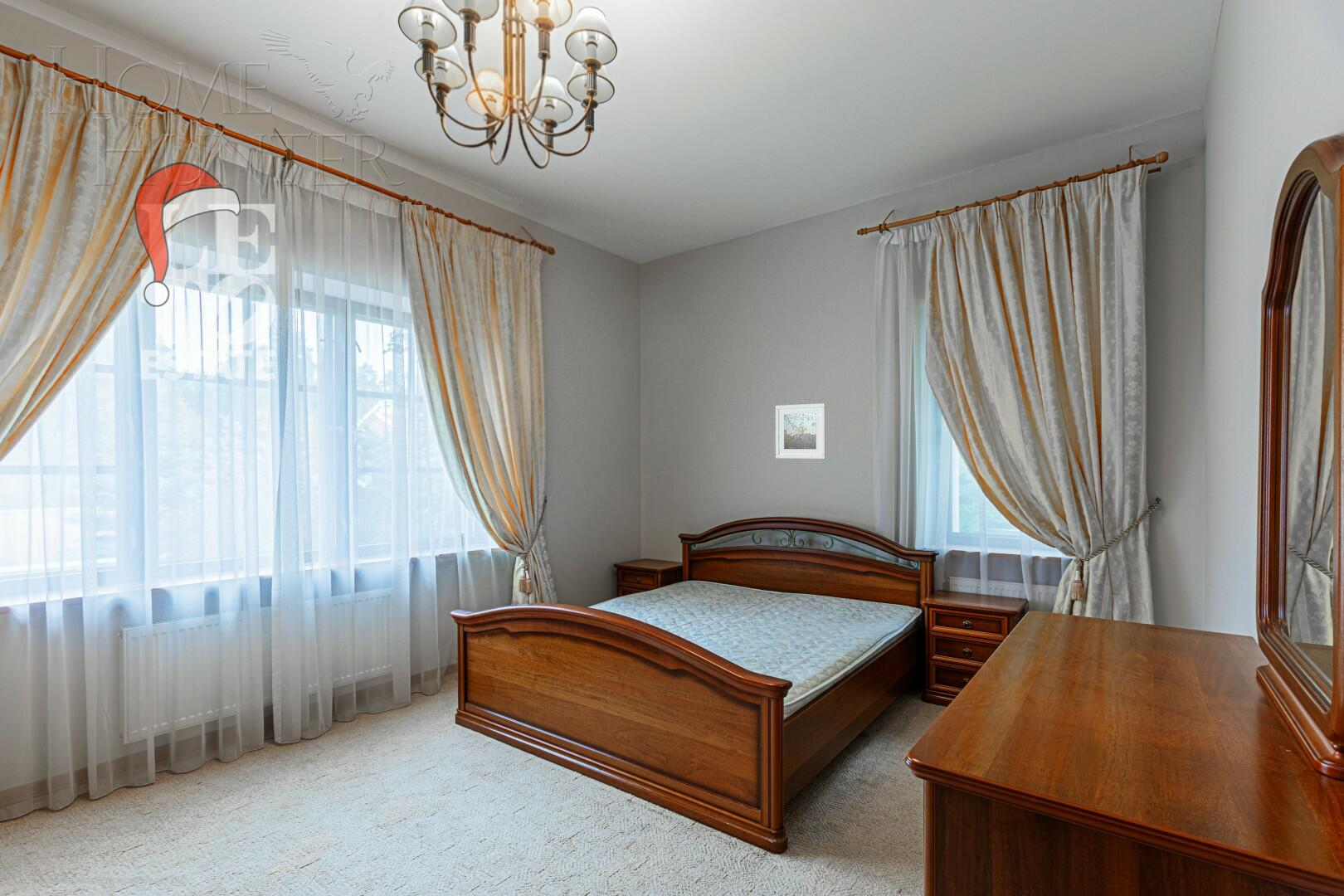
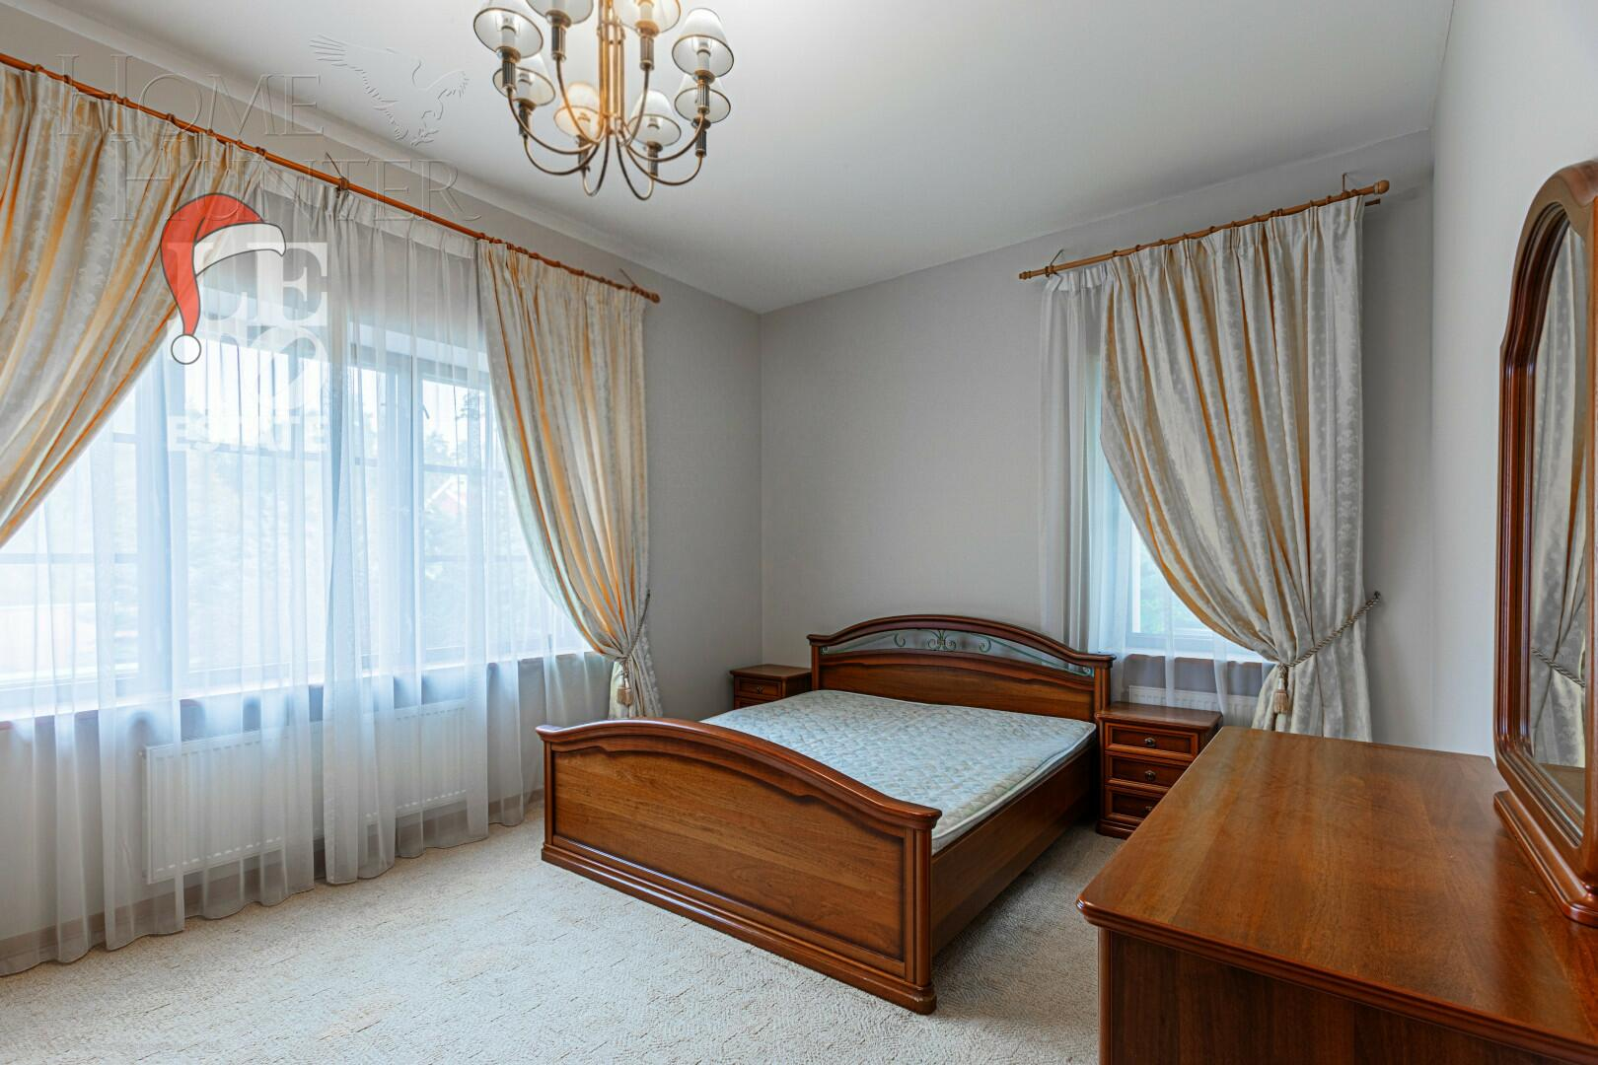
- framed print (800, 431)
